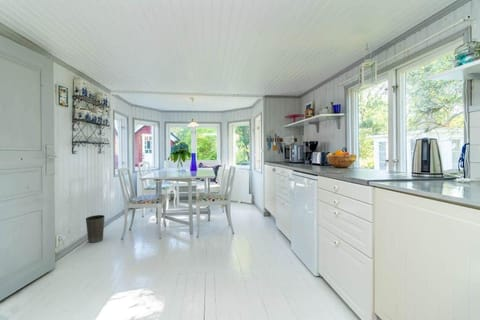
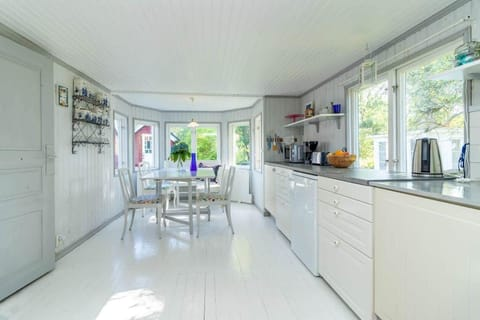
- waste basket (95, 228)
